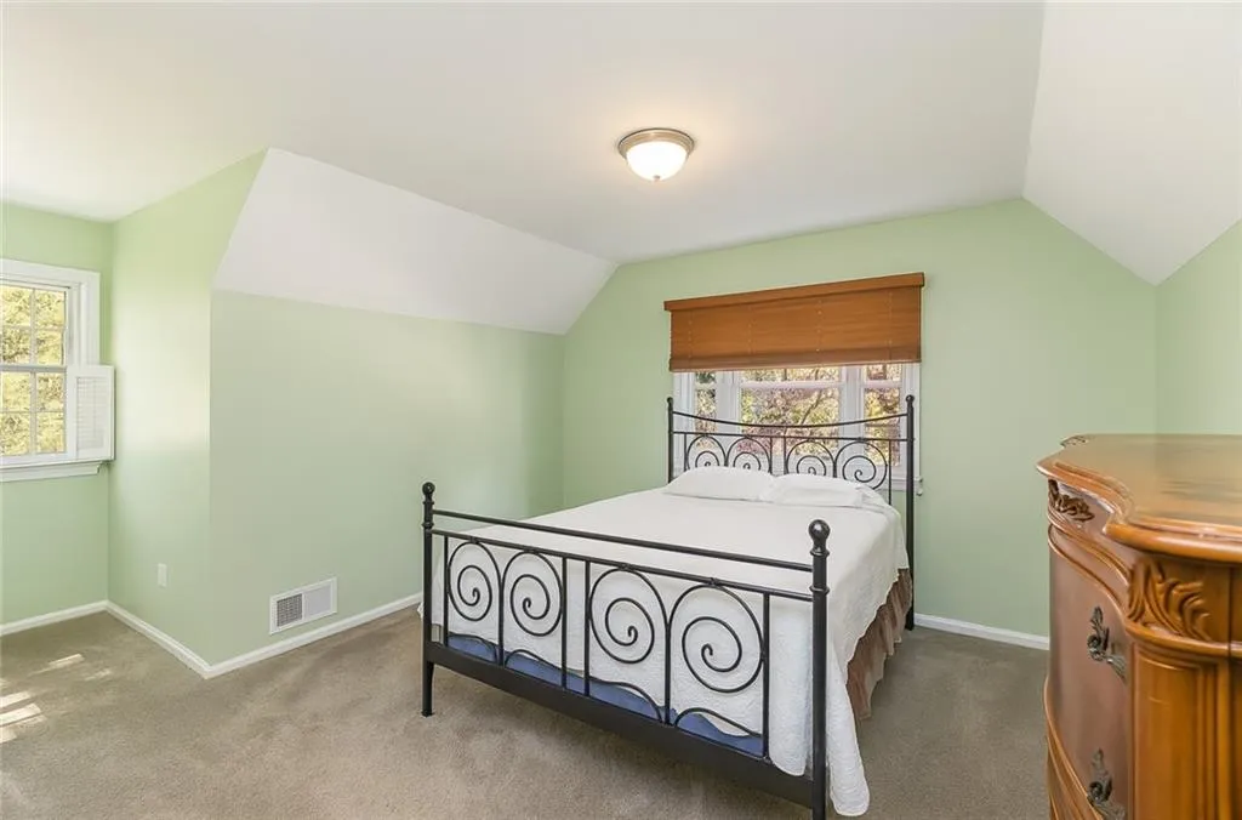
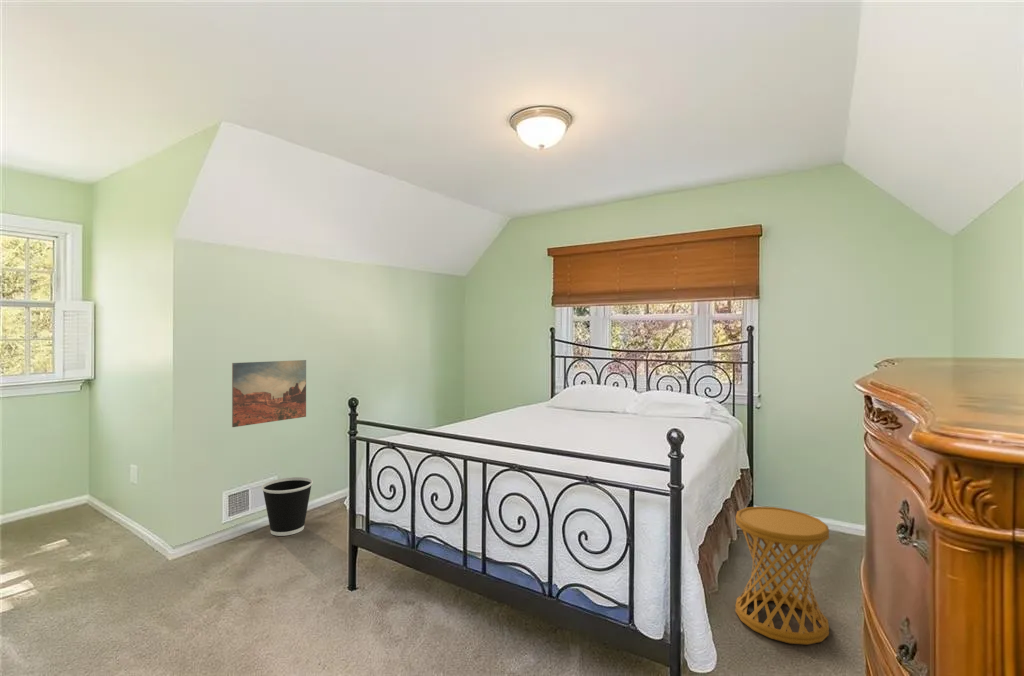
+ side table (780, 569)
+ wastebasket (287, 506)
+ wall art (271, 391)
